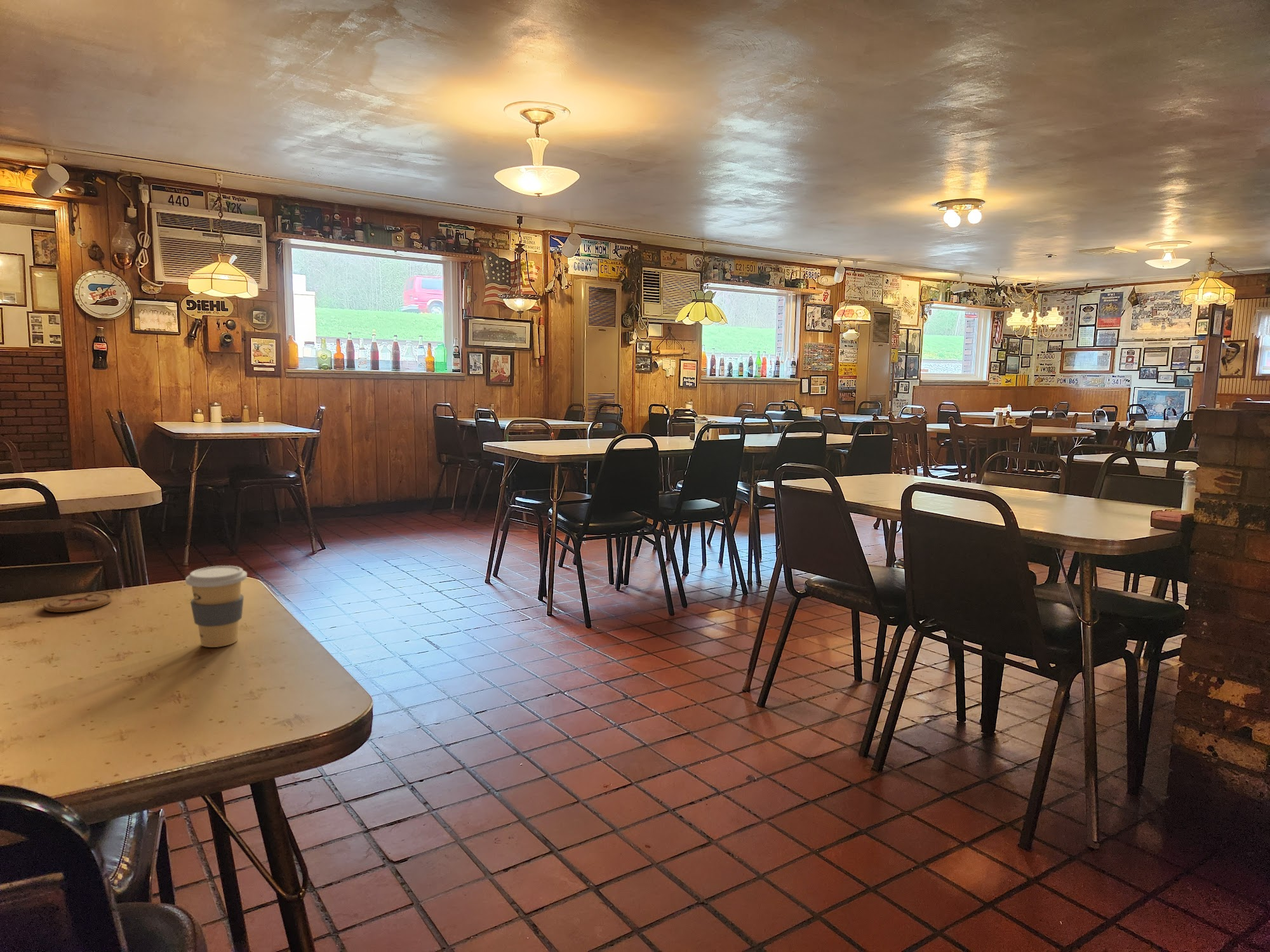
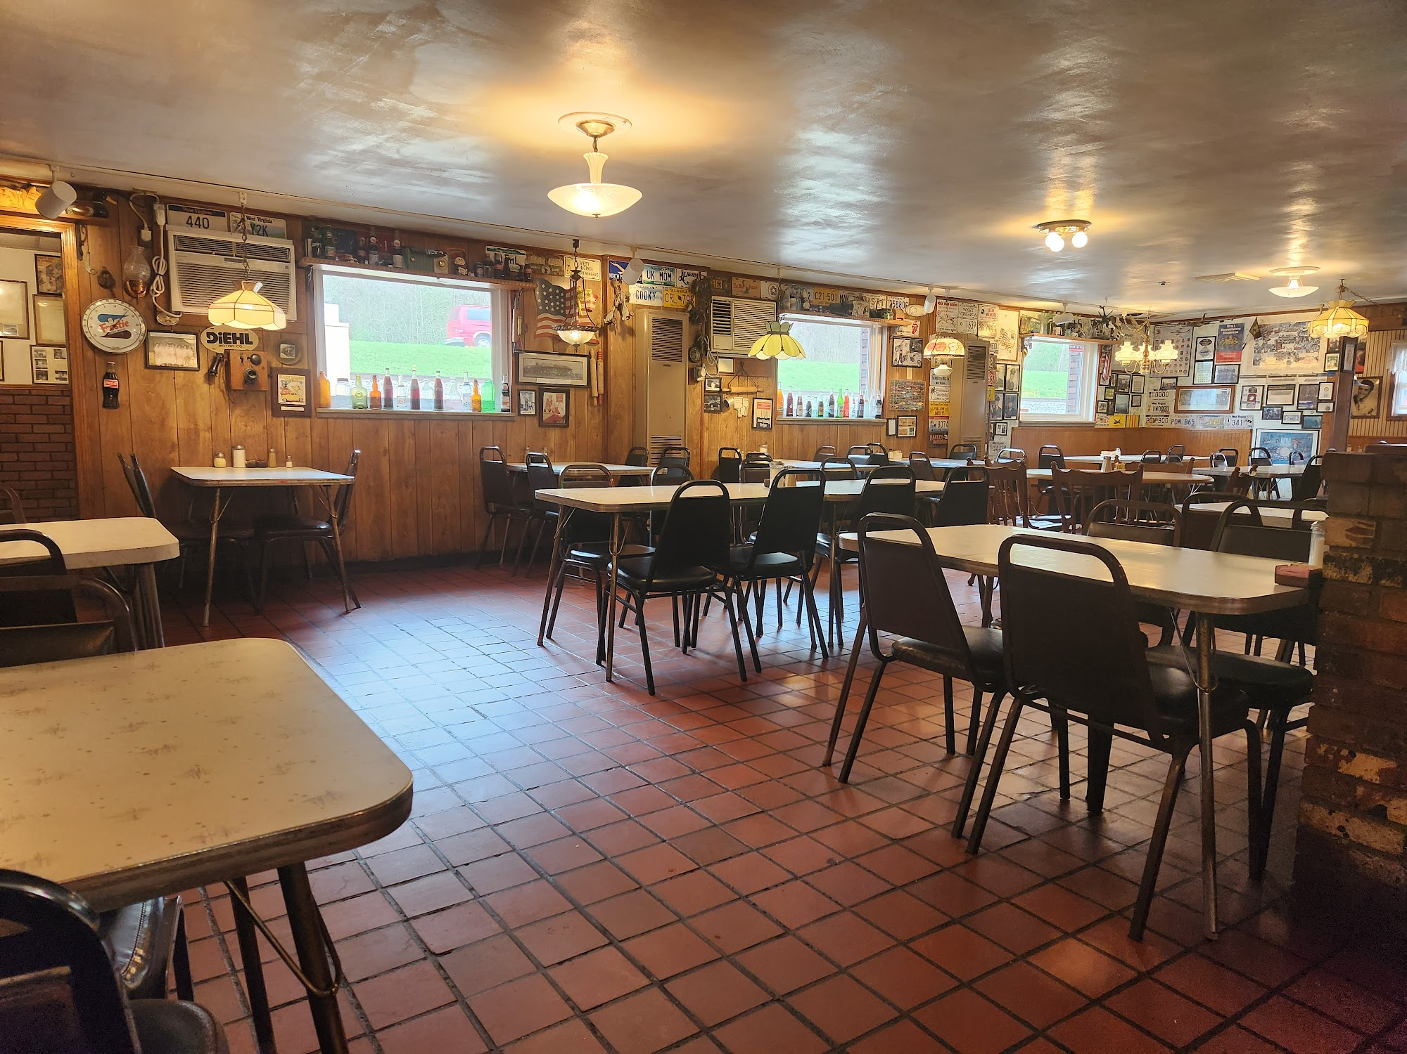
- coaster (78, 602)
- coffee cup (218, 606)
